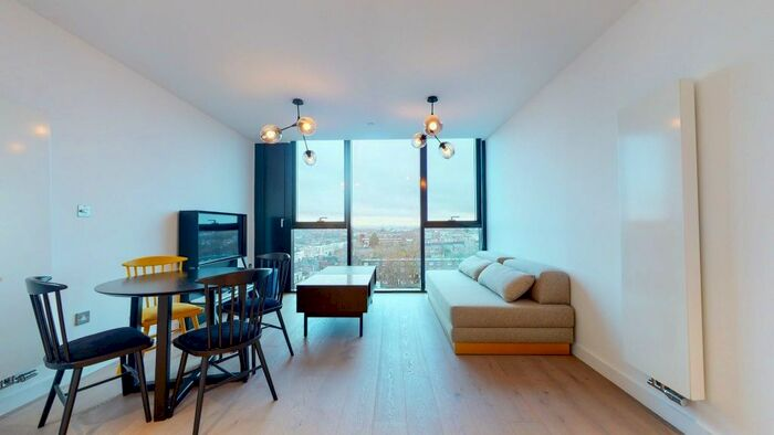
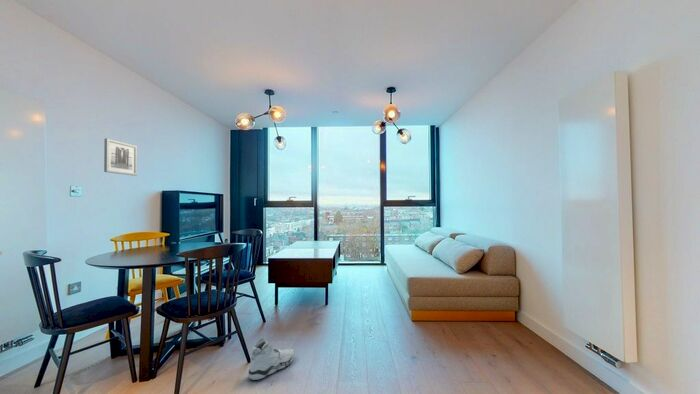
+ wall art (121, 158)
+ sneaker (272, 352)
